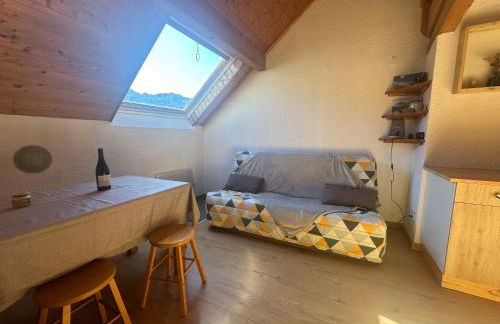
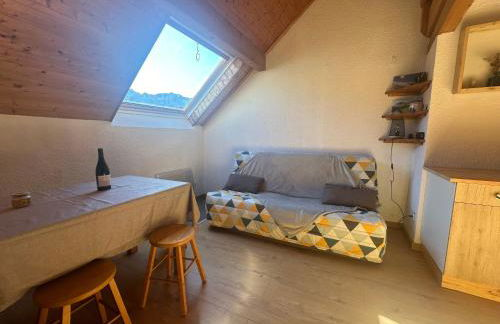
- decorative plate (34, 159)
